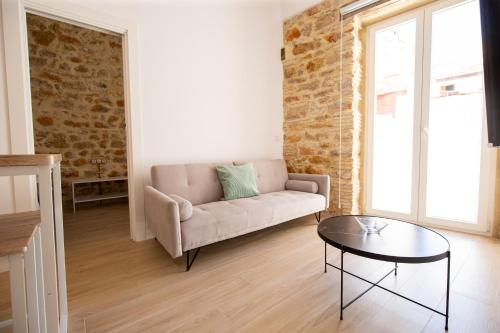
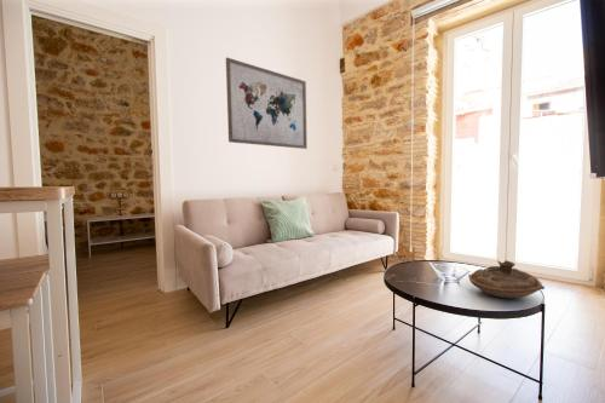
+ wall art (271, 108)
+ decorative bowl (502, 277)
